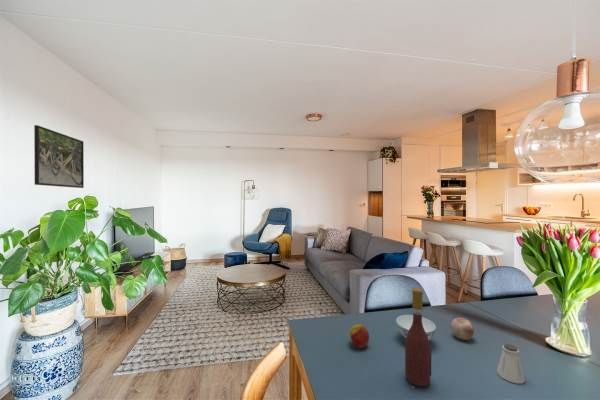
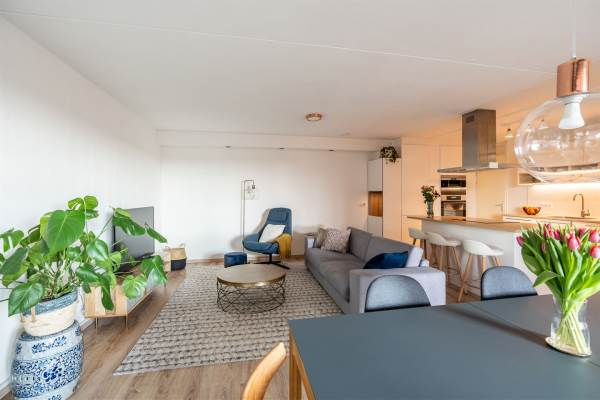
- chinaware (409, 328)
- saltshaker (510, 361)
- apple (462, 328)
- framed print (62, 160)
- wine bottle (417, 335)
- apple (359, 335)
